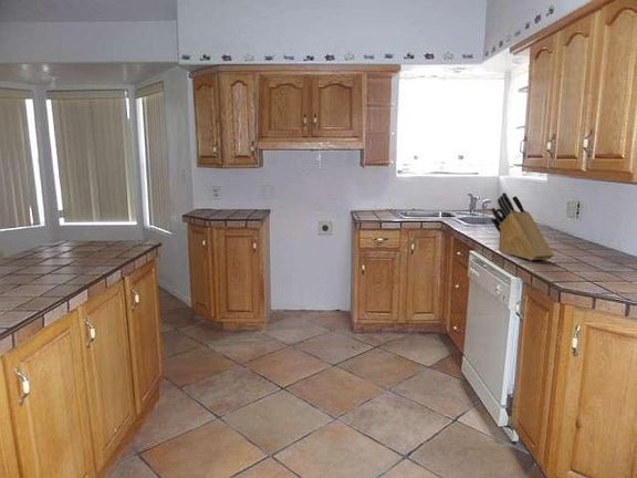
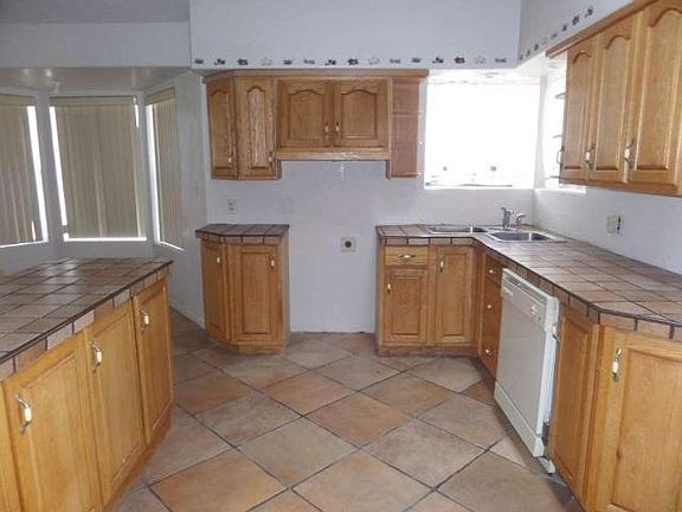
- knife block (520, 225)
